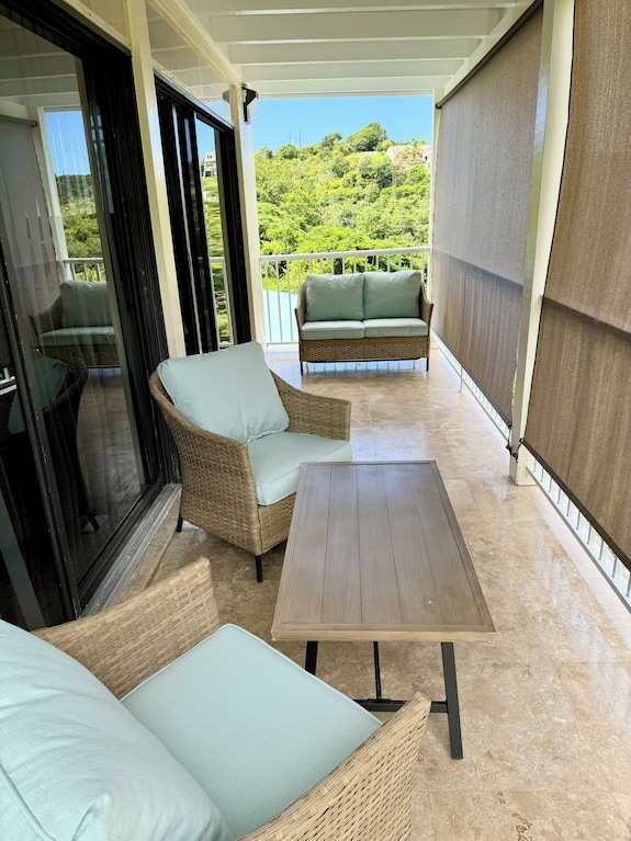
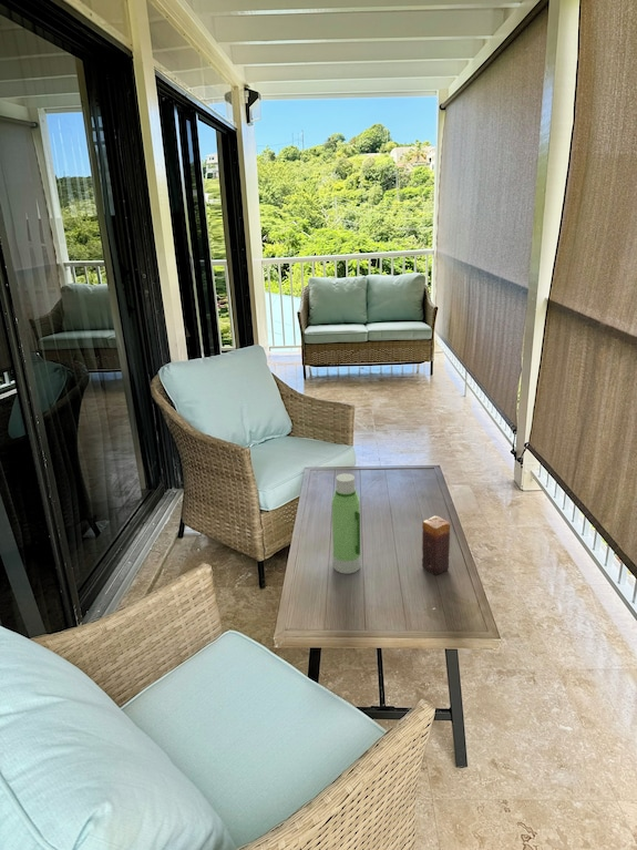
+ candle (435, 545)
+ water bottle (346, 523)
